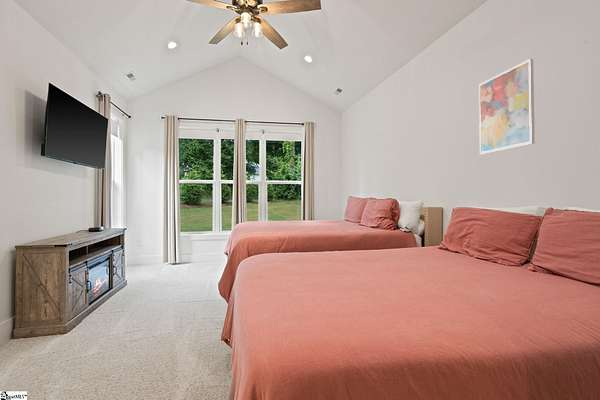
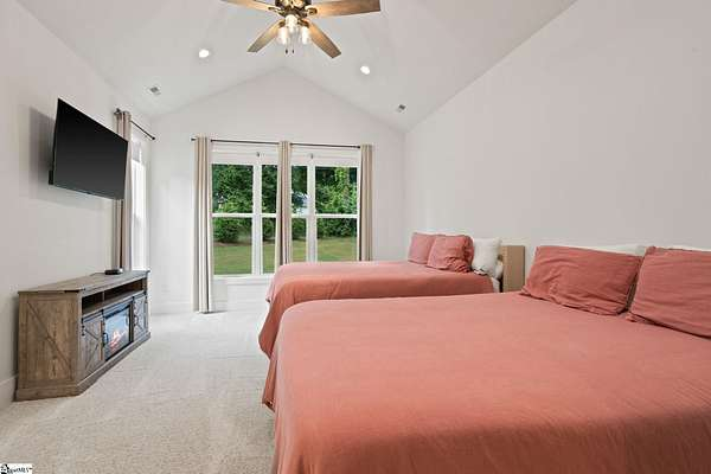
- wall art (504, 111)
